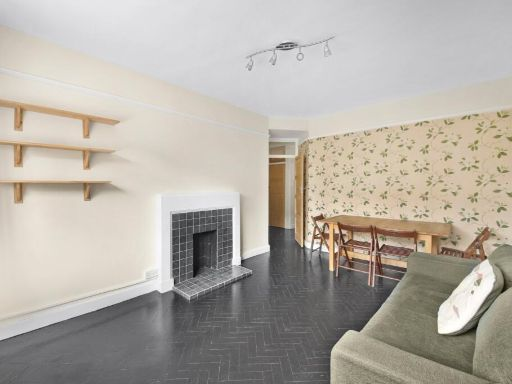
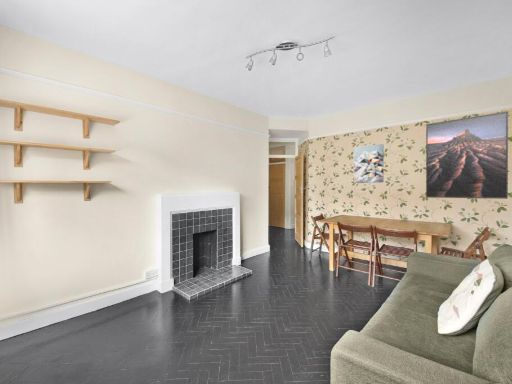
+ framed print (463, 158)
+ wall art (368, 164)
